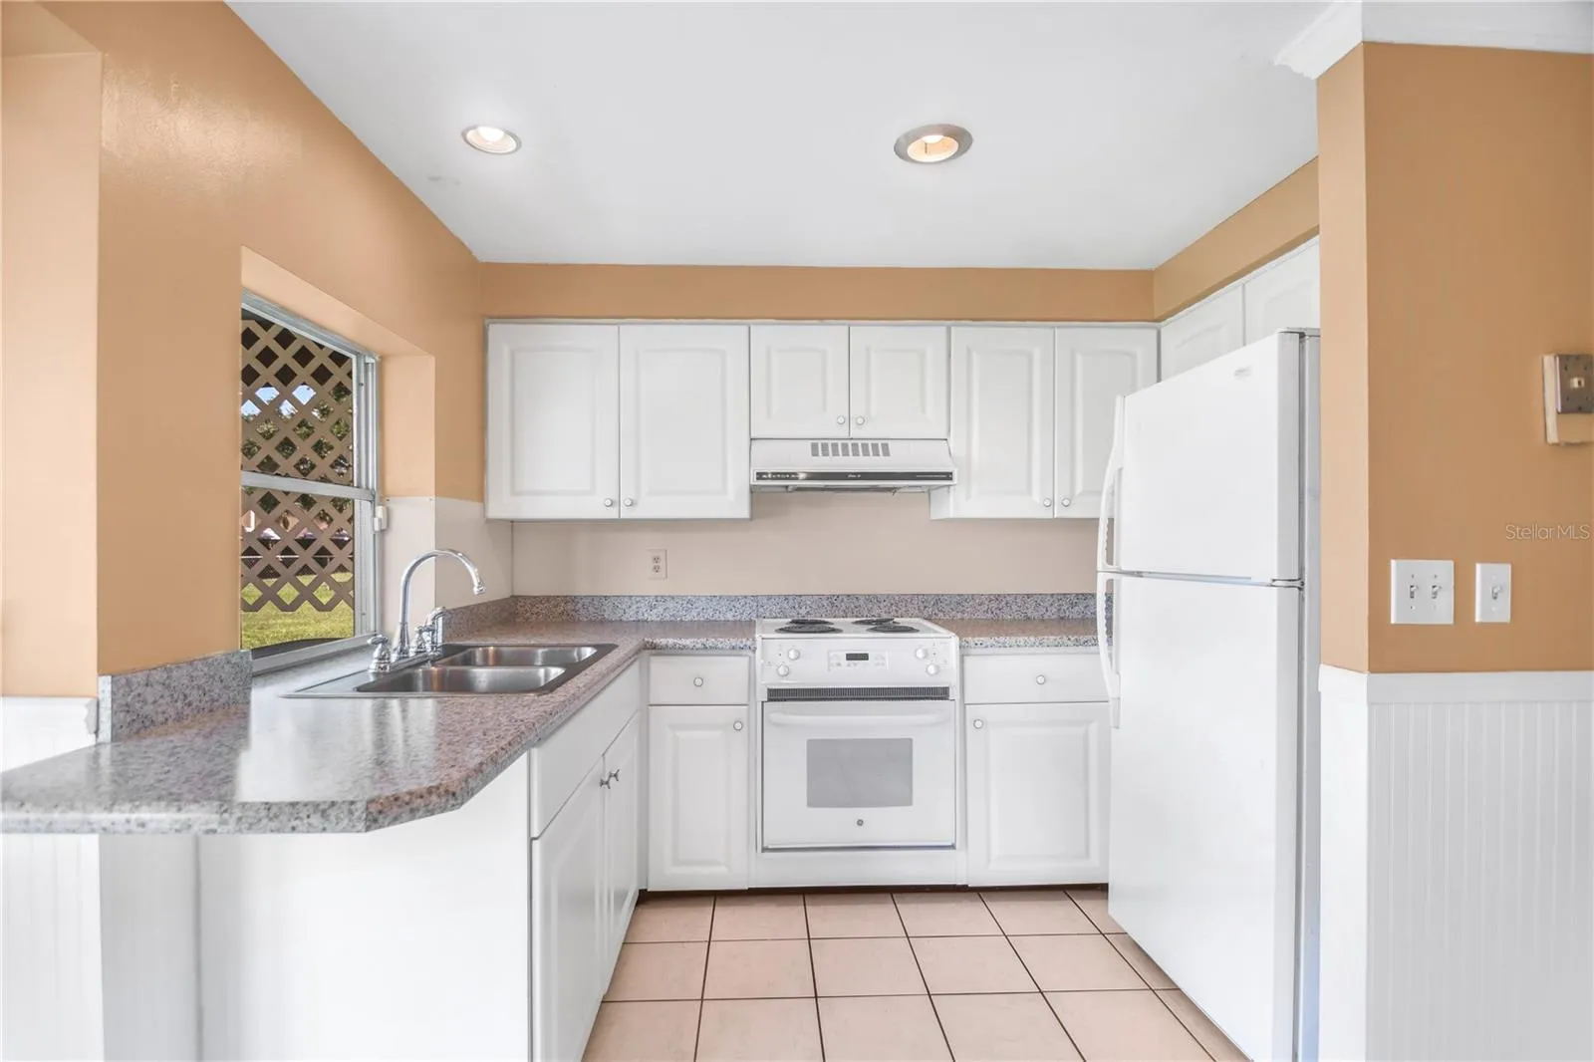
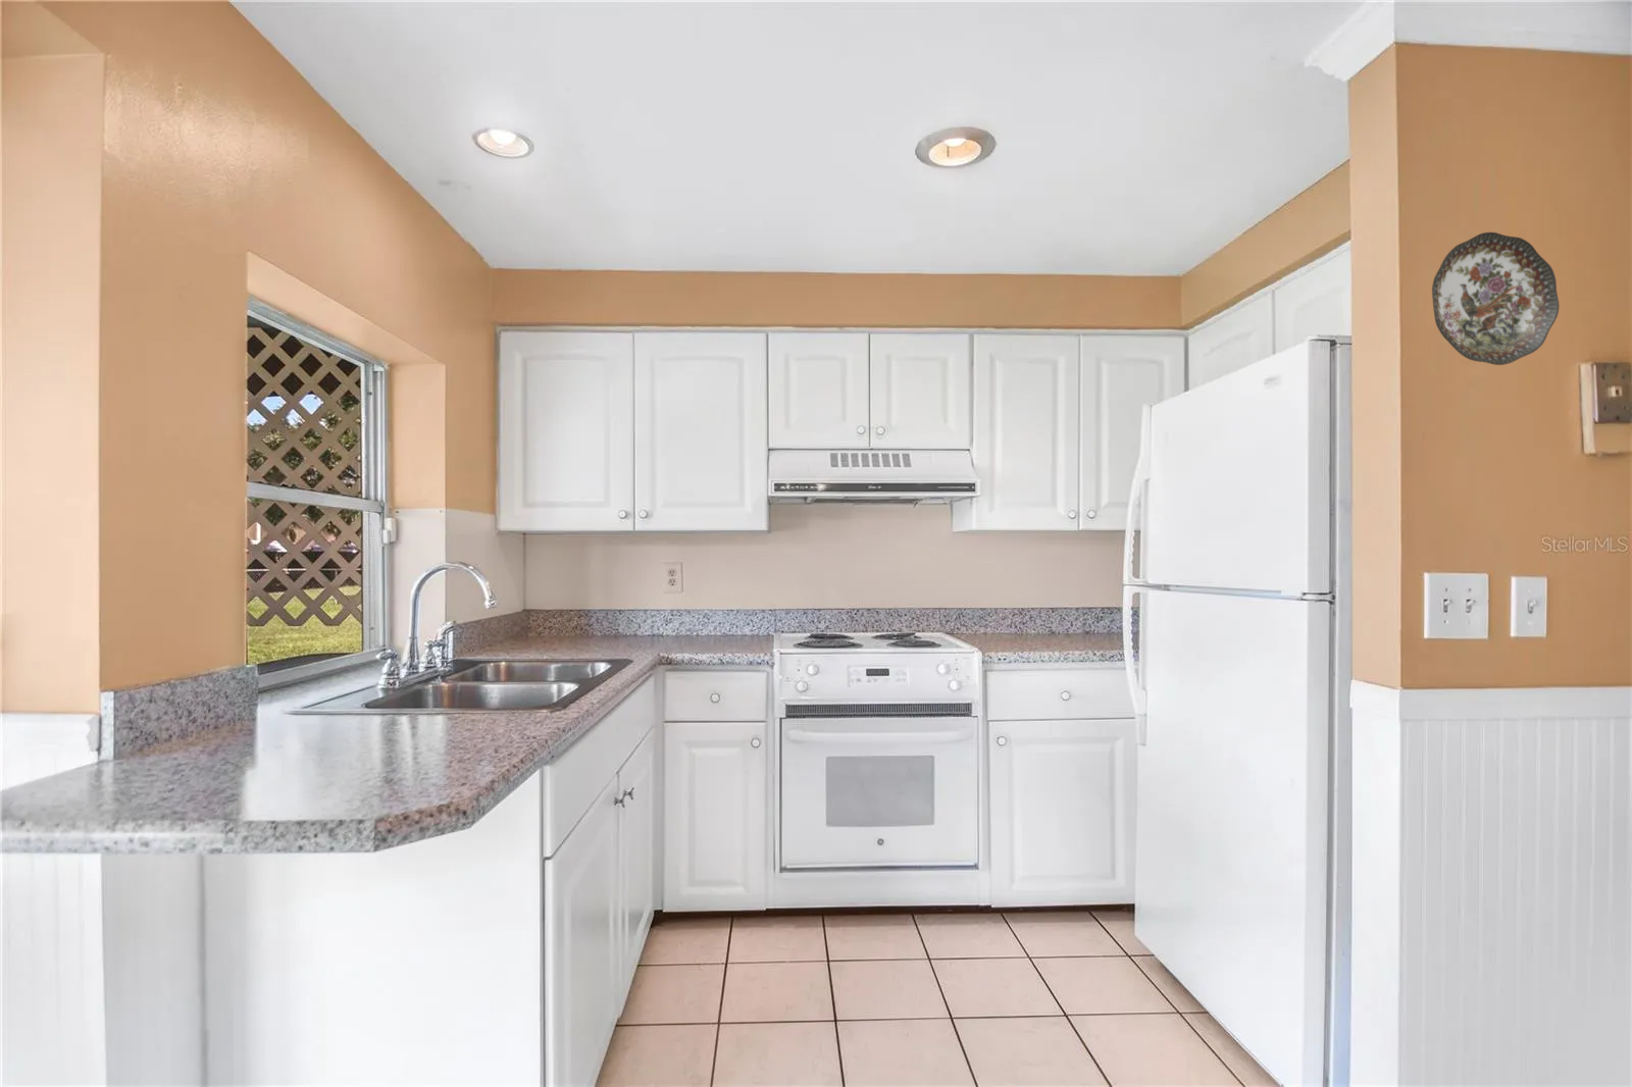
+ decorative plate (1489, 300)
